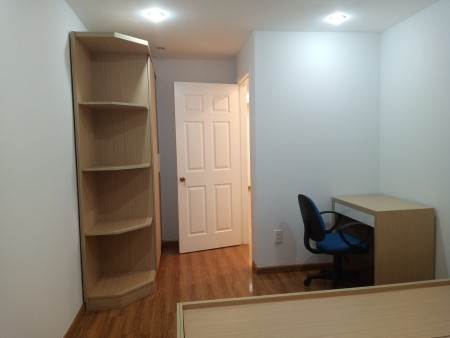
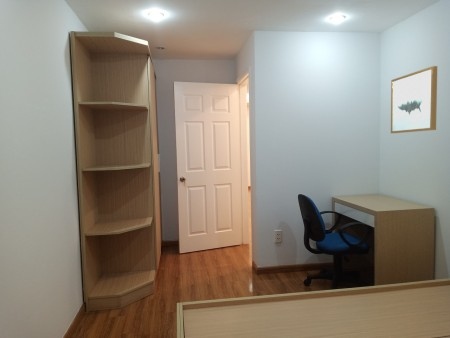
+ wall art (411, 102)
